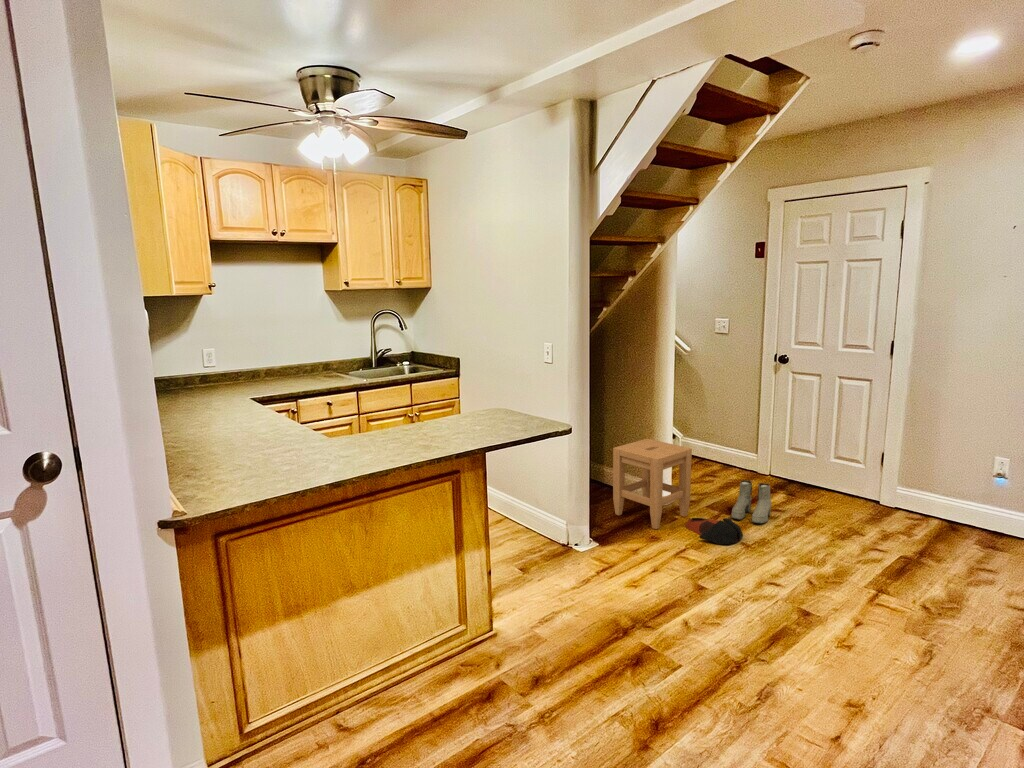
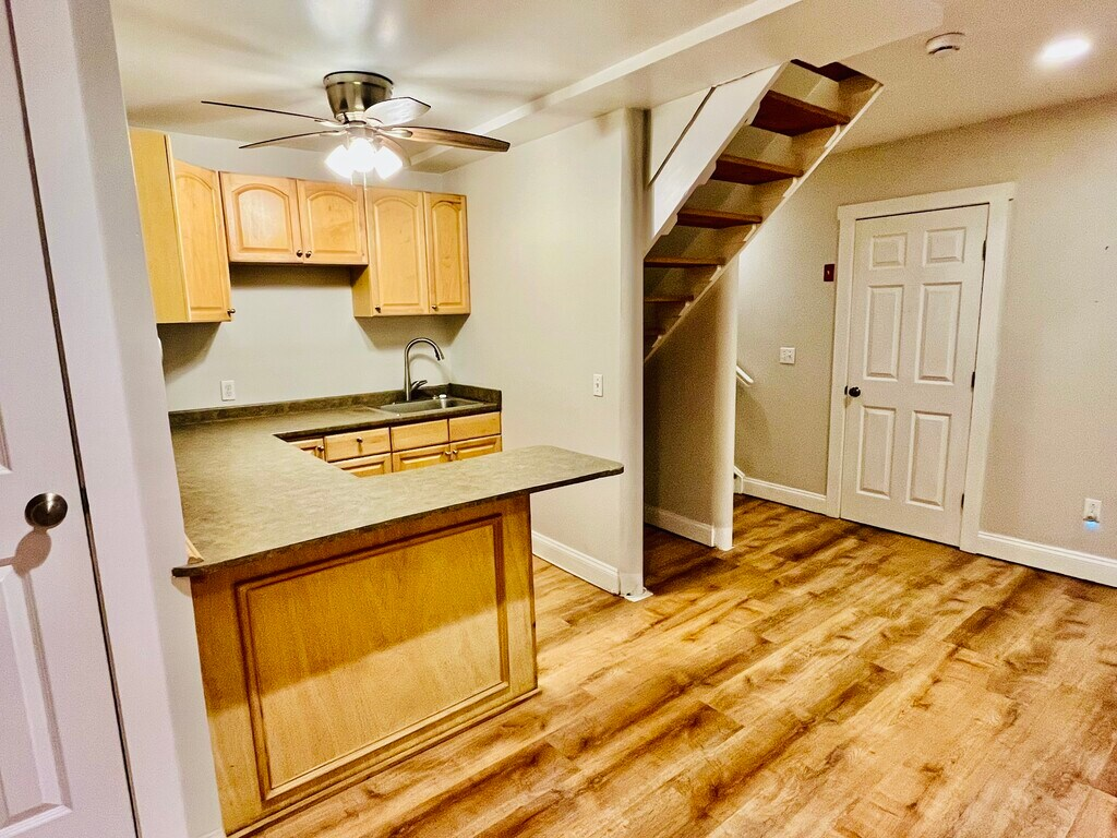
- boots (750, 500)
- bag (711, 524)
- stool (651, 481)
